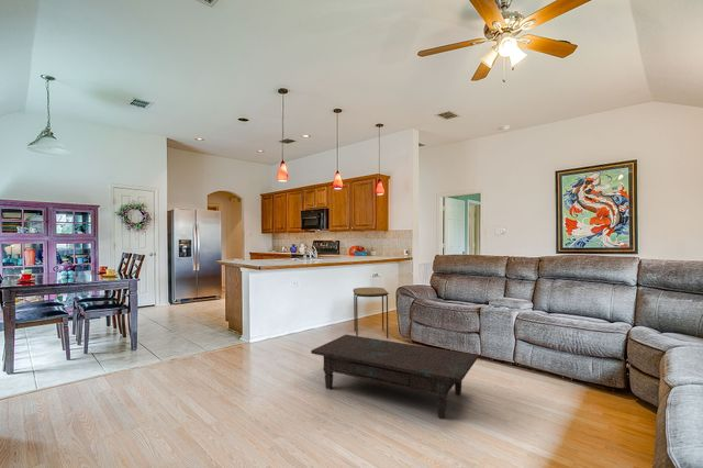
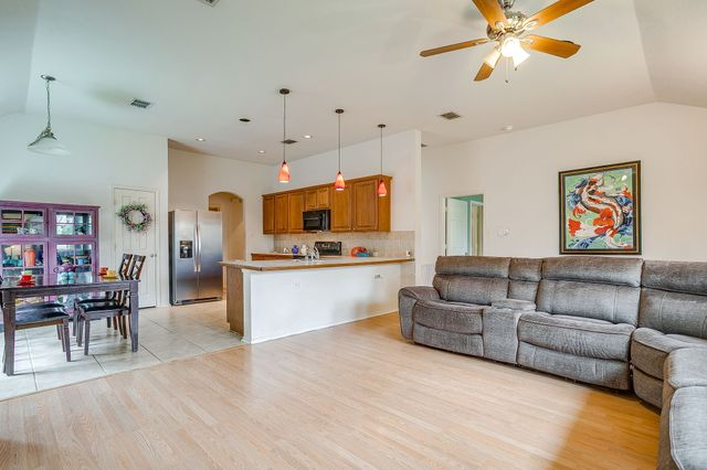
- coffee table (392, 371)
- side table (382, 312)
